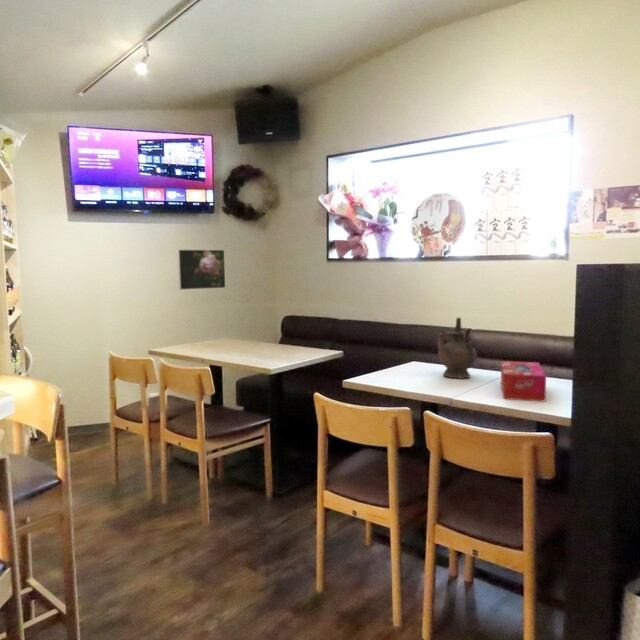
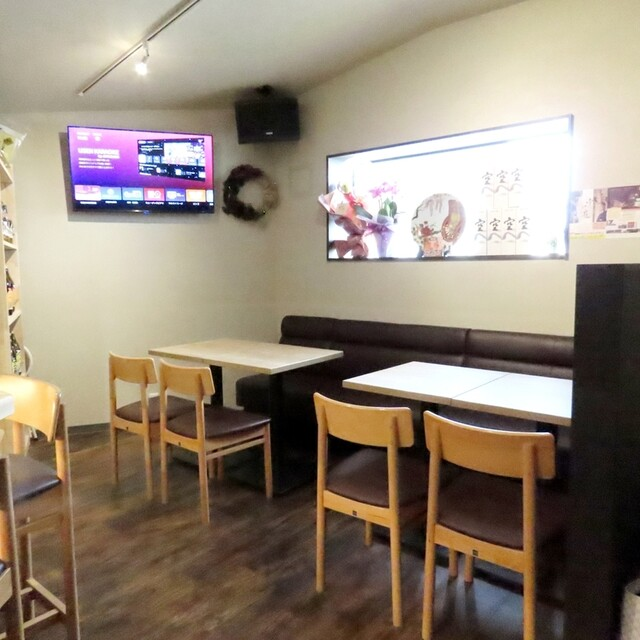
- ceremonial vessel (455, 347)
- tissue box (521, 380)
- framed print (202, 269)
